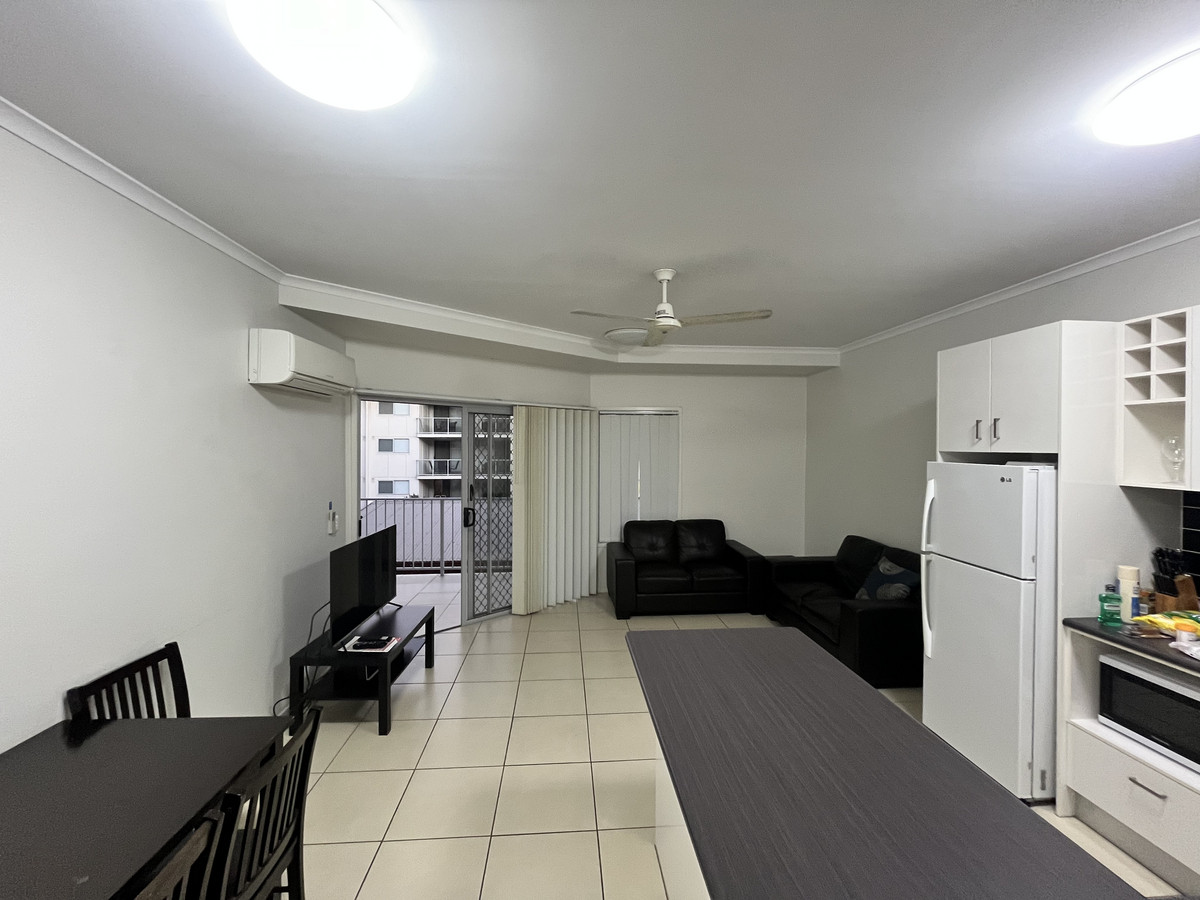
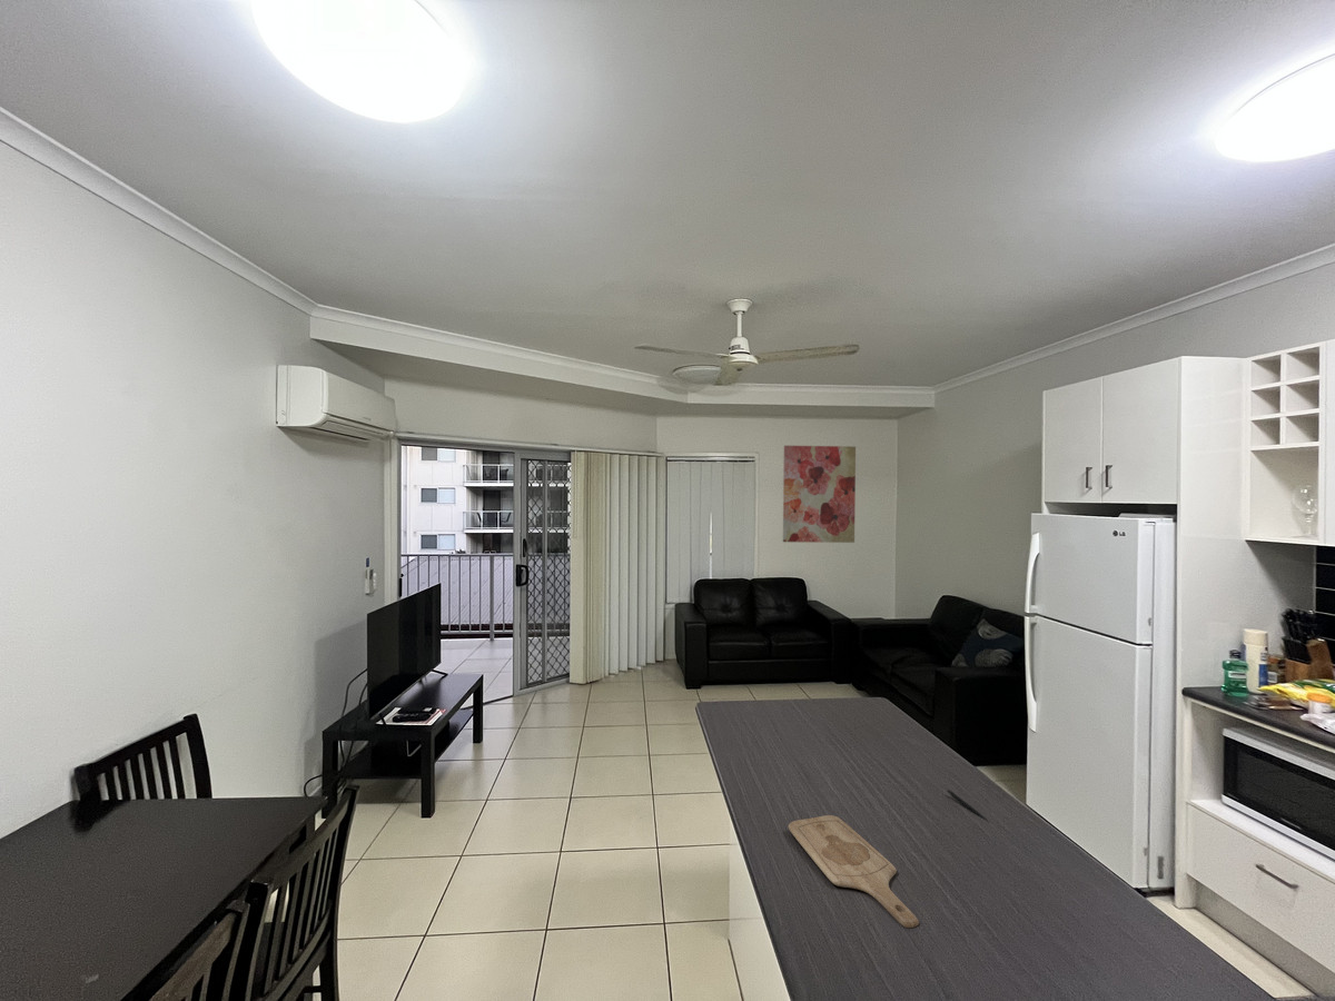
+ wall art (819, 494)
+ cutting board (854, 865)
+ pen (968, 805)
